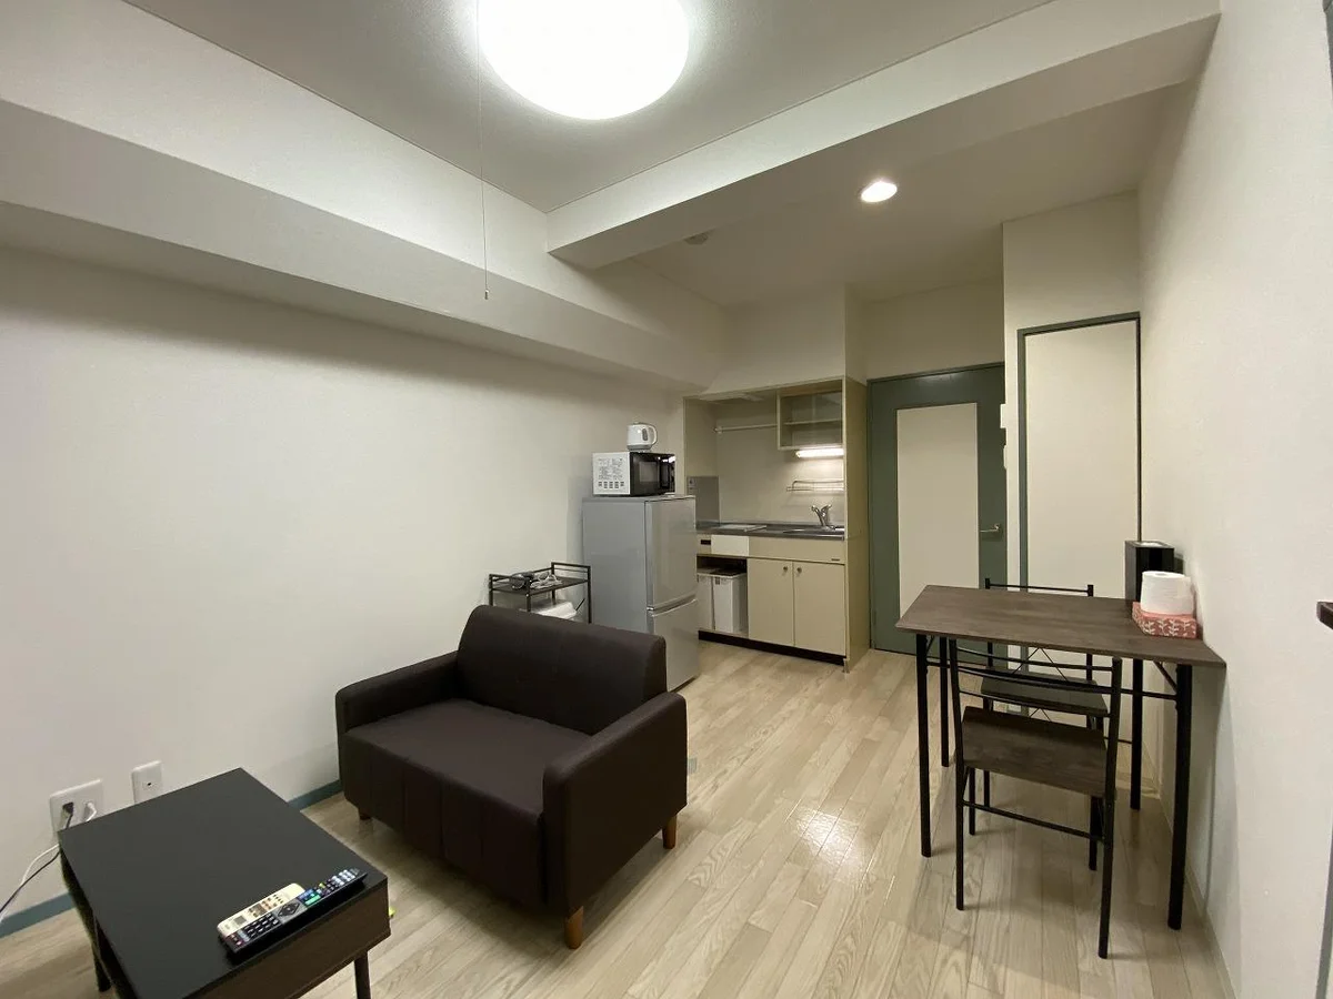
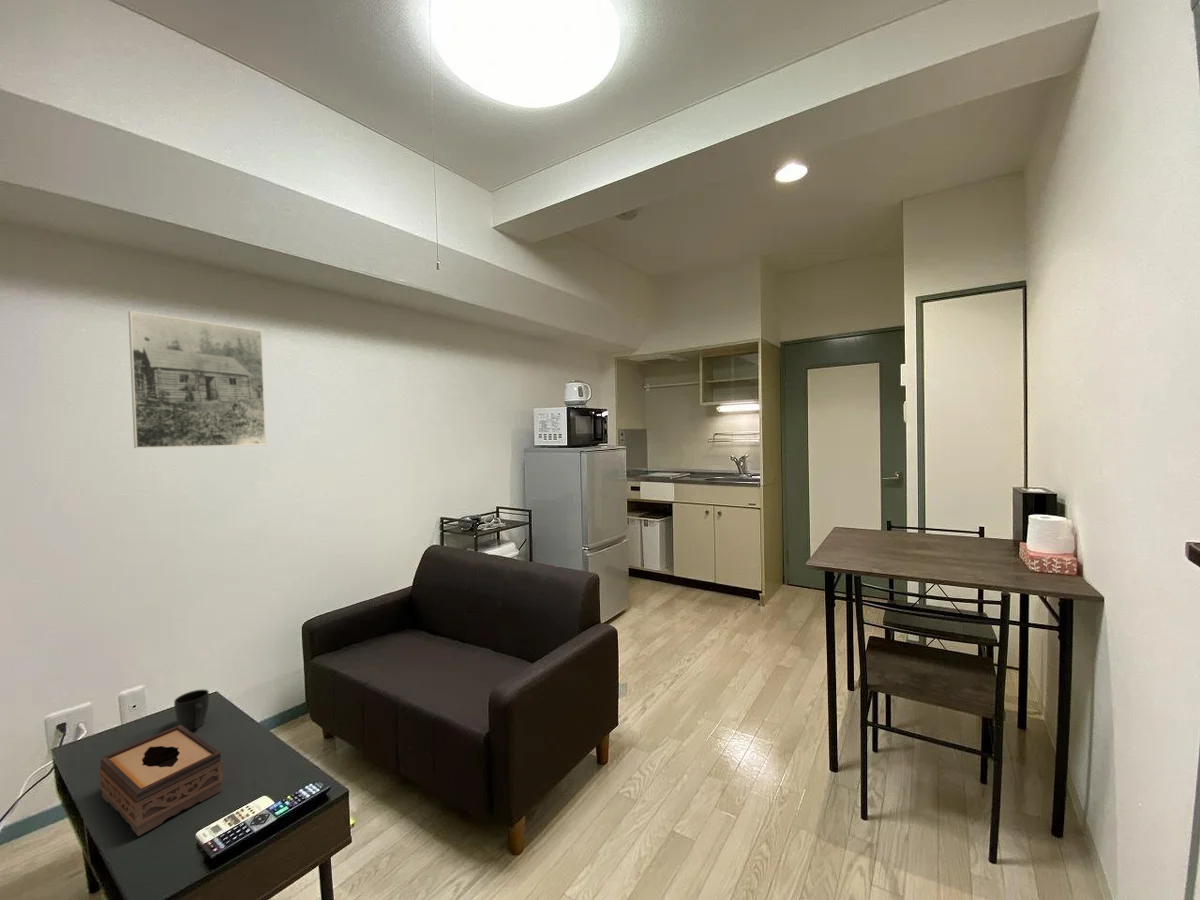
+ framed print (203, 384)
+ mug (193, 713)
+ tissue box (161, 774)
